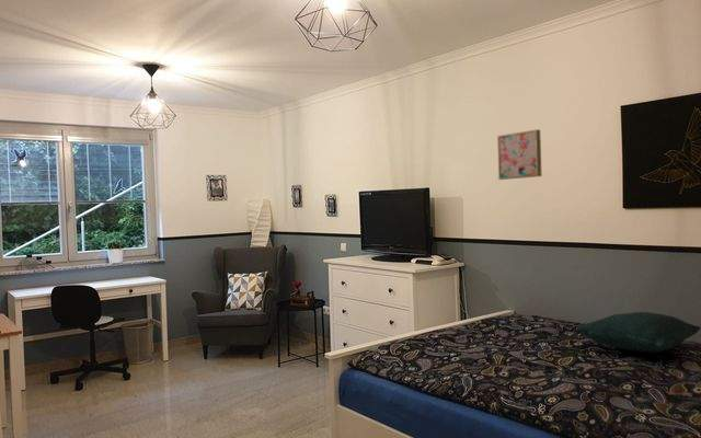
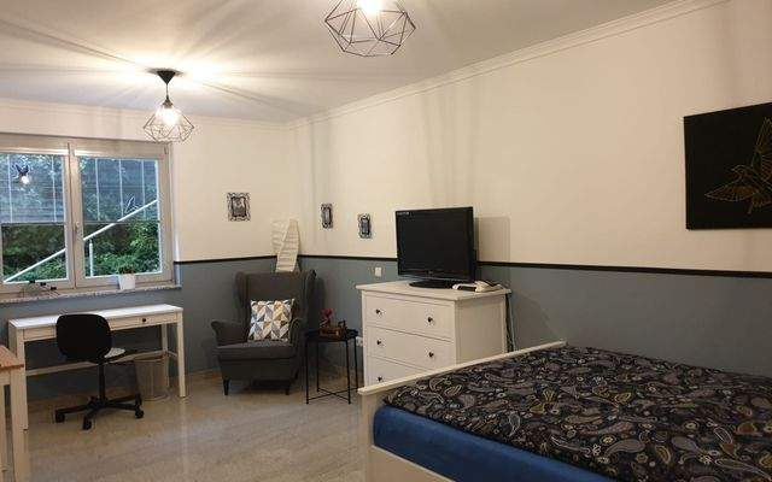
- pillow (635, 330)
- wall art (518, 155)
